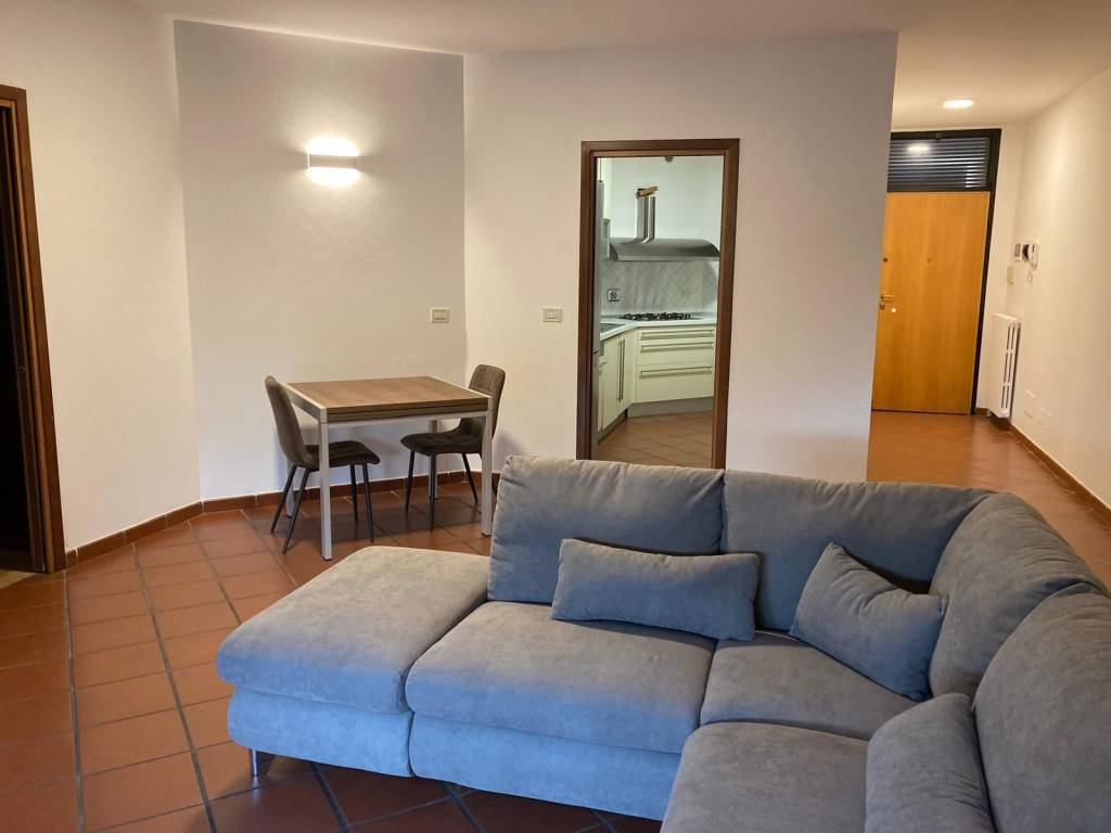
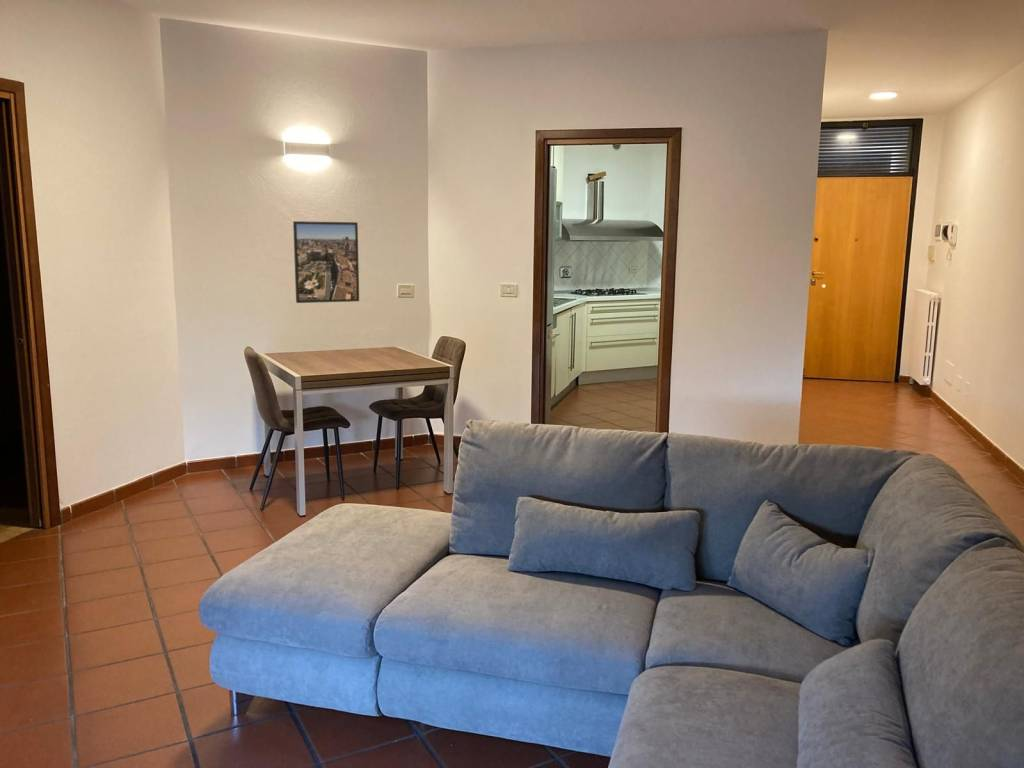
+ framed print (327, 262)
